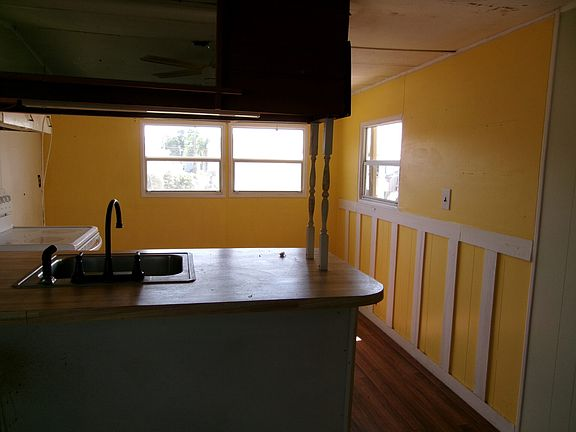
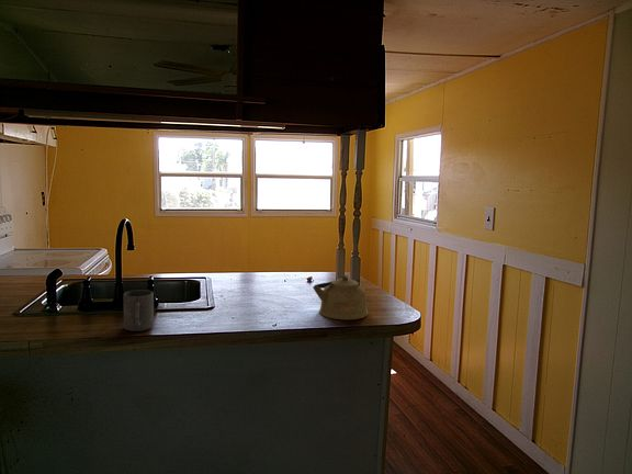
+ kettle (339, 294)
+ mug (138, 312)
